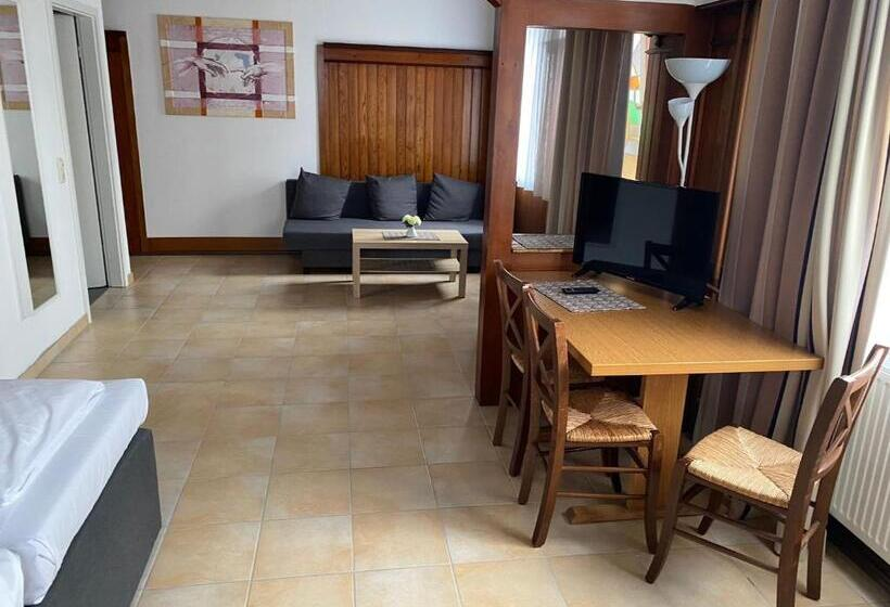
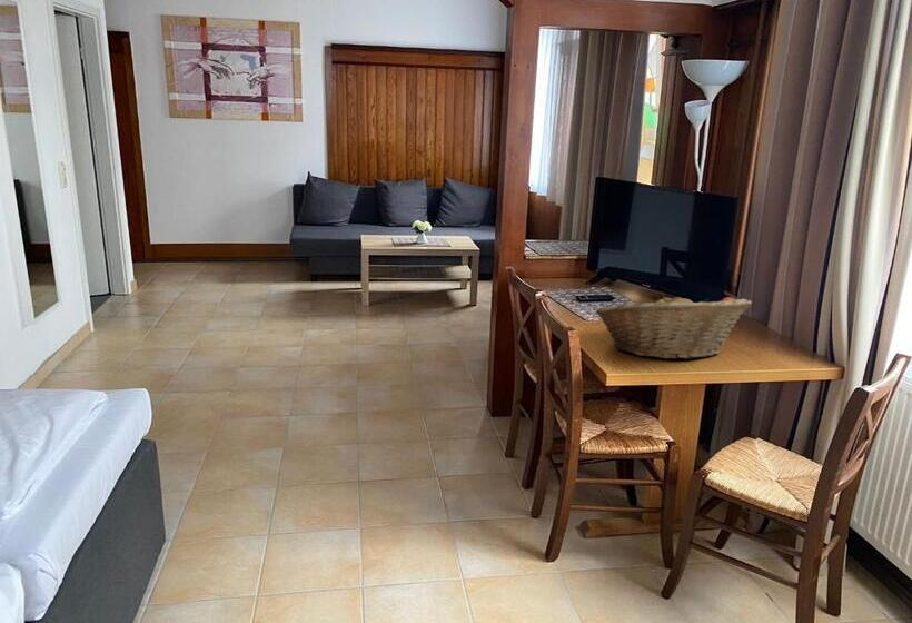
+ fruit basket (671, 318)
